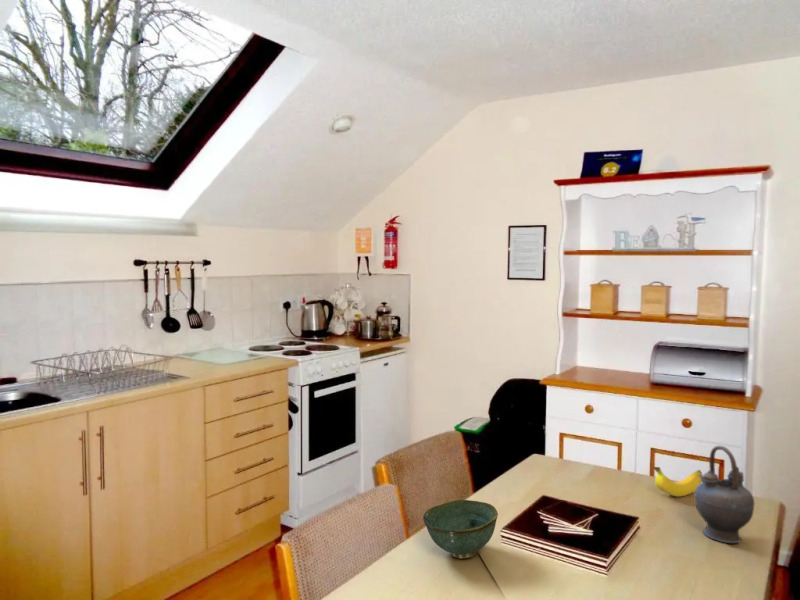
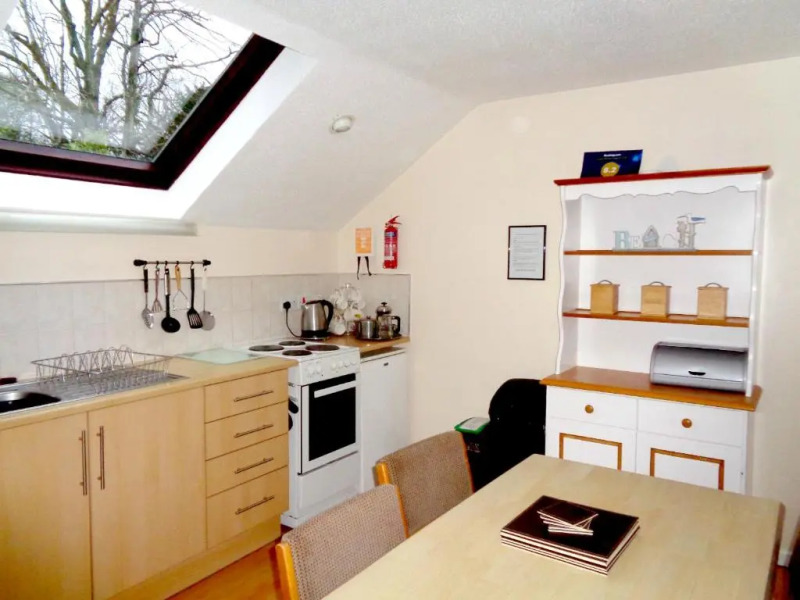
- teapot (720, 489)
- banana (679, 481)
- bowl (459, 532)
